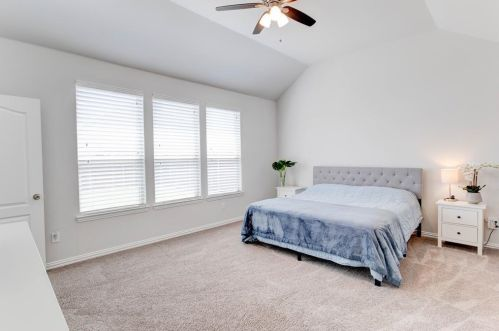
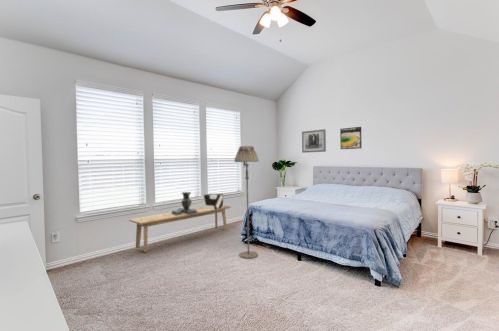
+ decorative urn (183, 202)
+ bench (183, 219)
+ floor lamp (247, 200)
+ decorative cube (213, 201)
+ wall art (313, 141)
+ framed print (350, 138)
